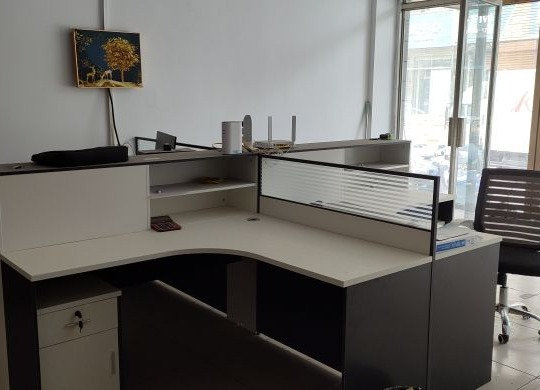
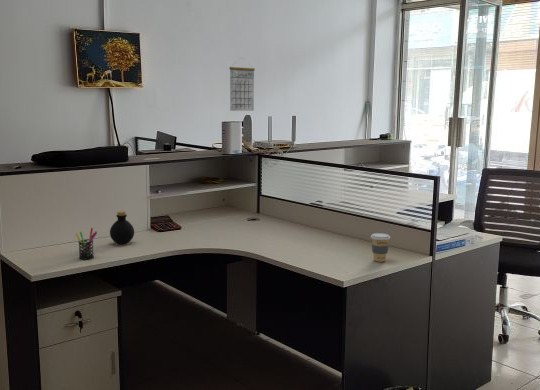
+ bottle (121, 227)
+ coffee cup (379, 247)
+ pen holder (85, 243)
+ calendar (242, 84)
